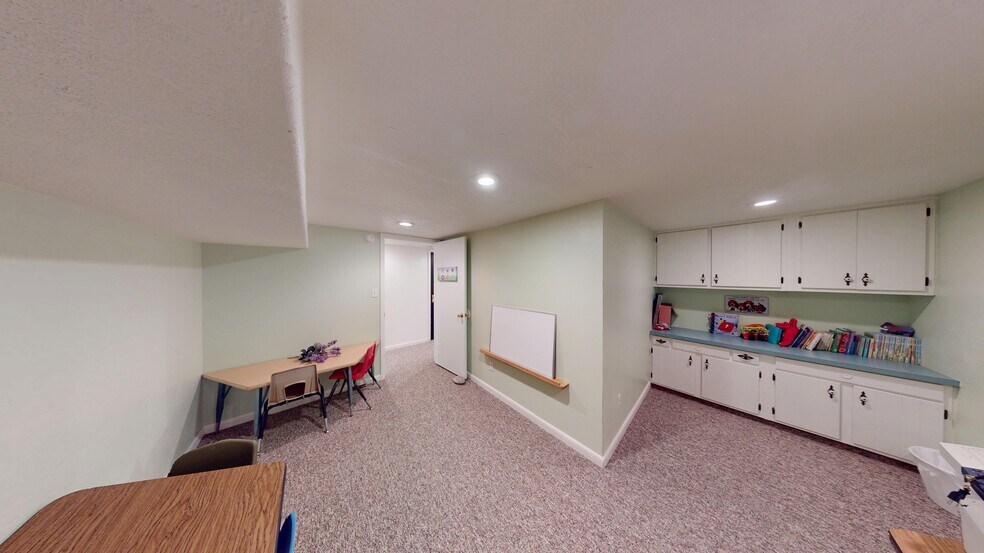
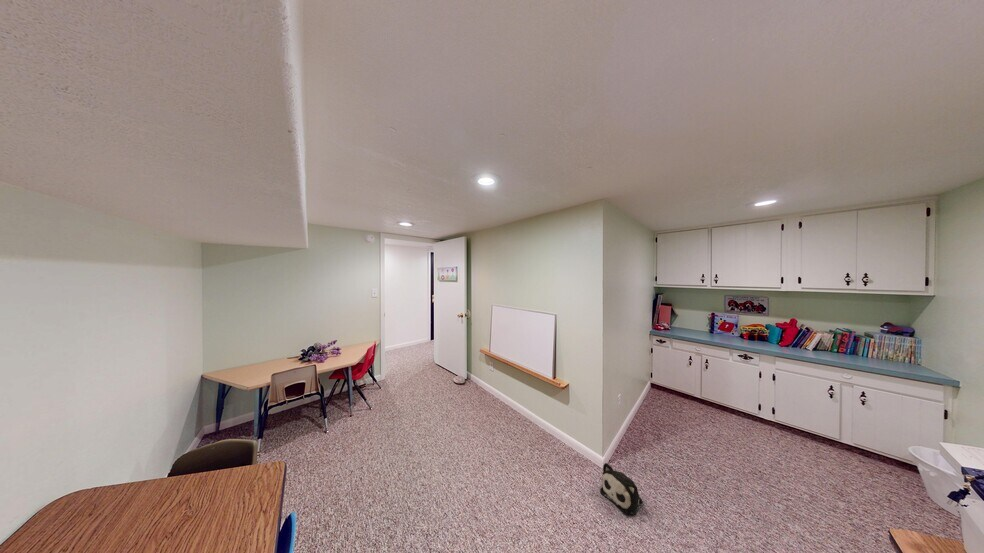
+ plush toy (623, 480)
